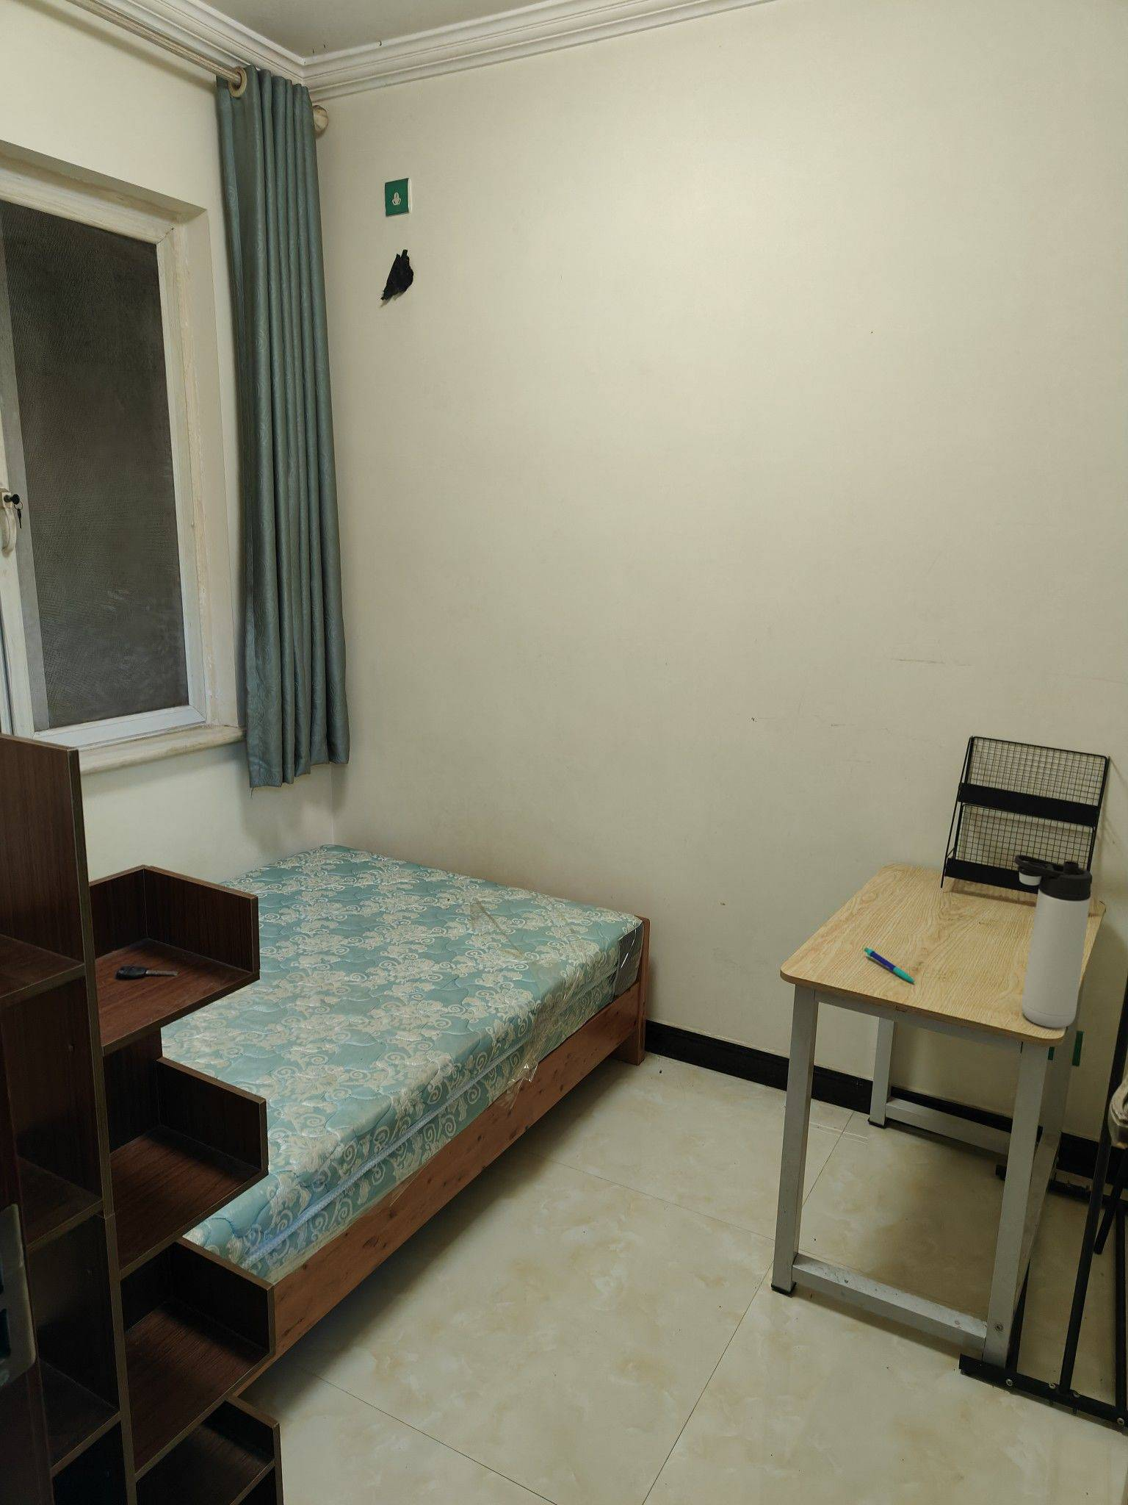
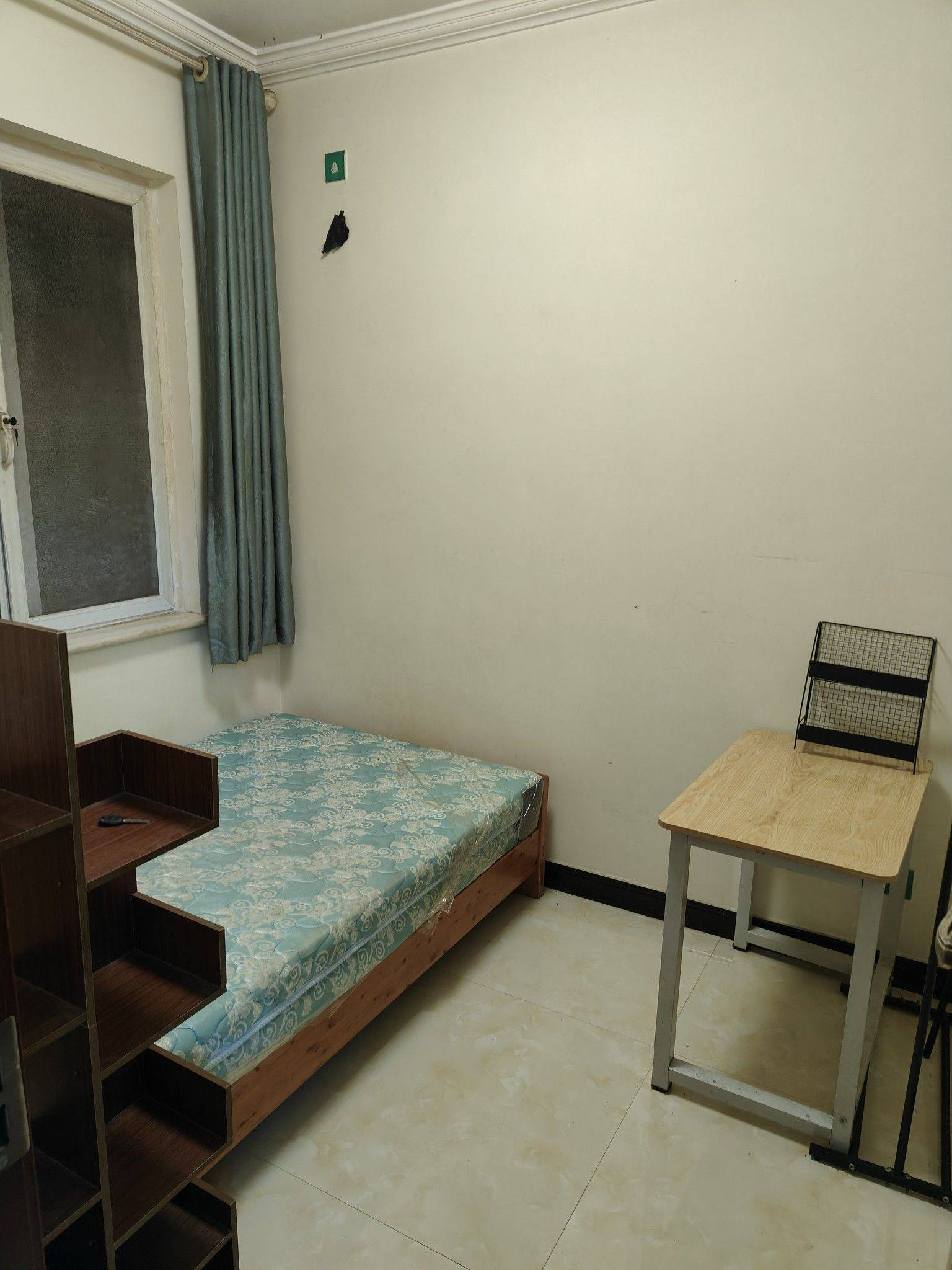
- thermos bottle (1044, 940)
- pen (890, 965)
